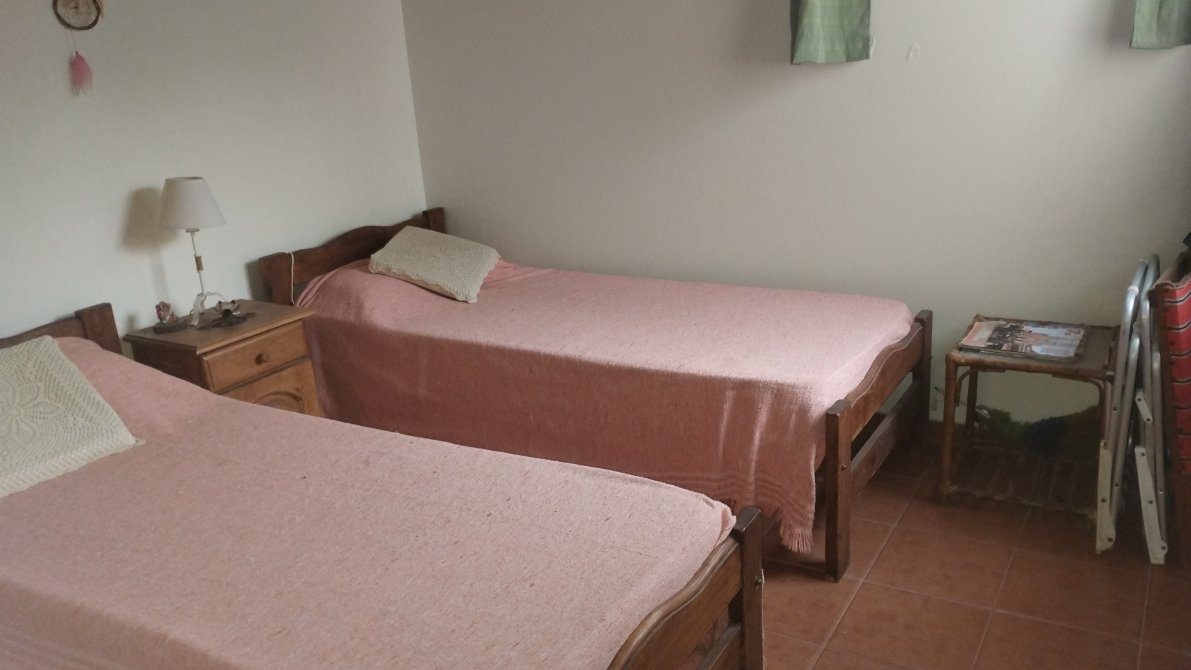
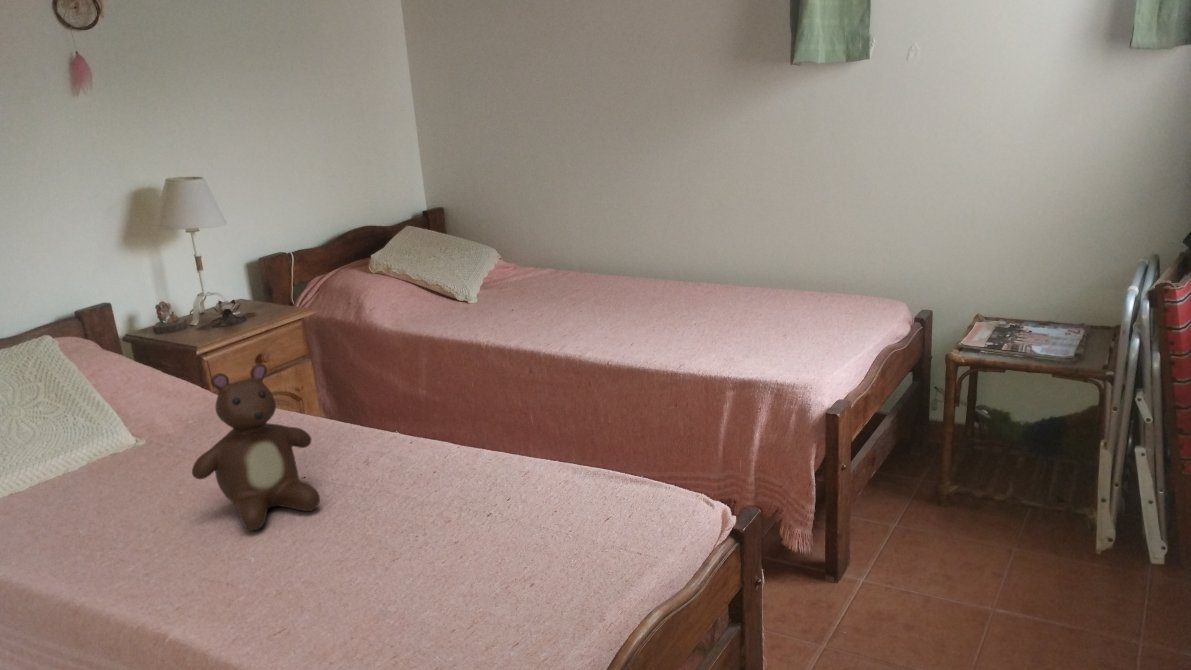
+ teddy bear (258, 442)
